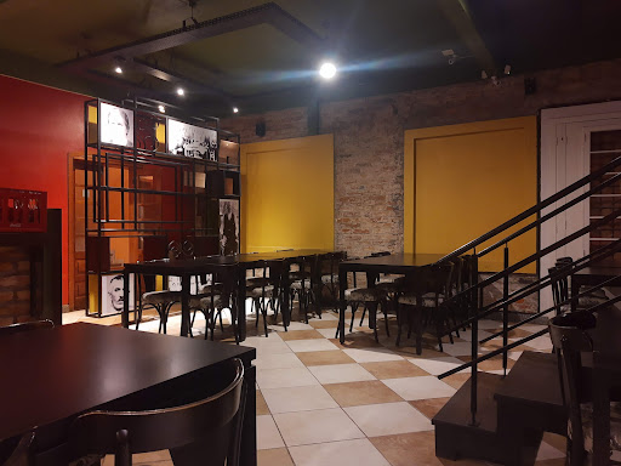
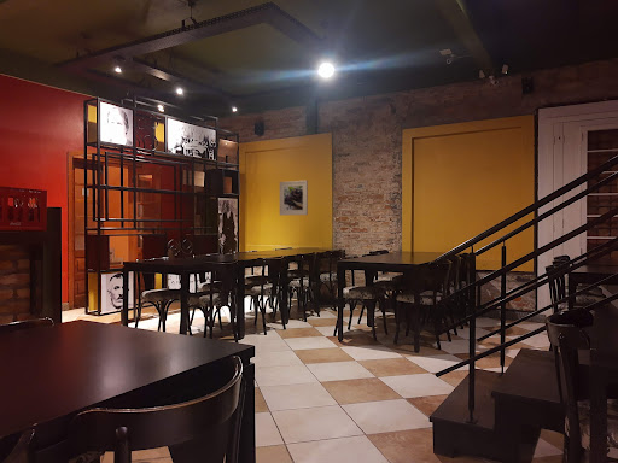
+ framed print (293, 198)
